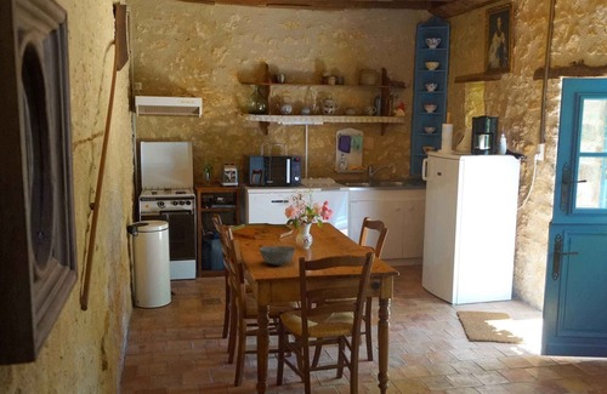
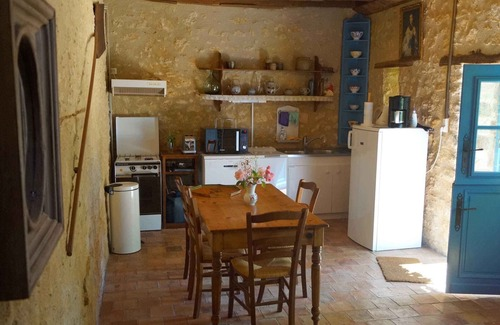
- bowl (277, 256)
